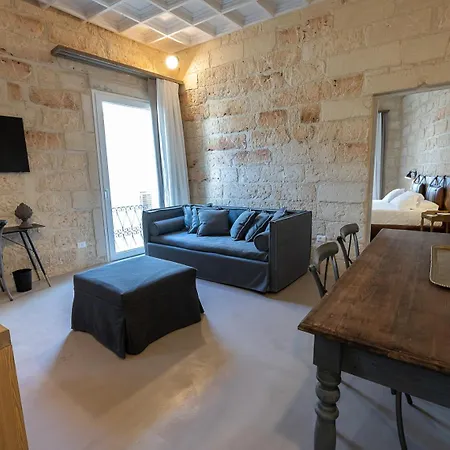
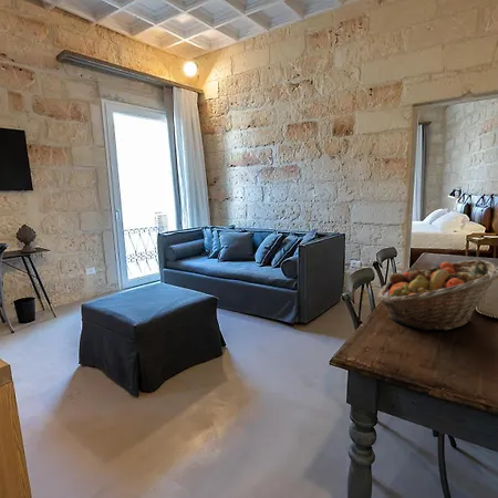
+ fruit basket (434, 289)
